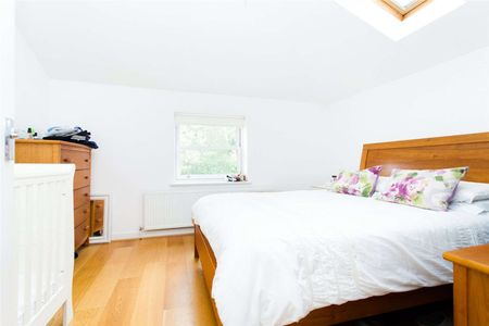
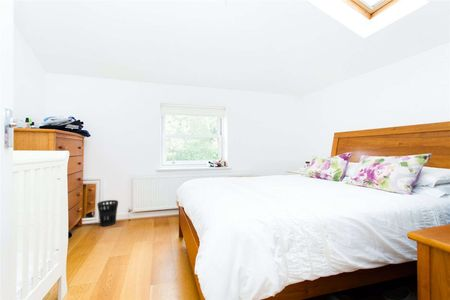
+ wastebasket (107, 213)
